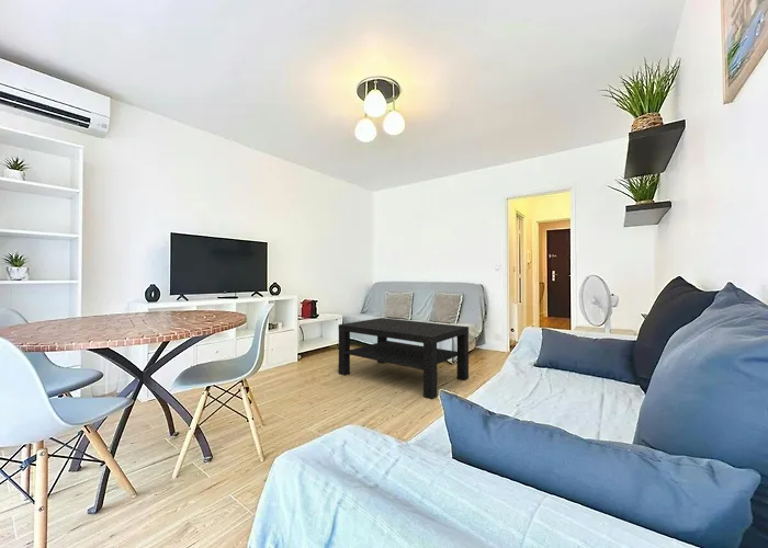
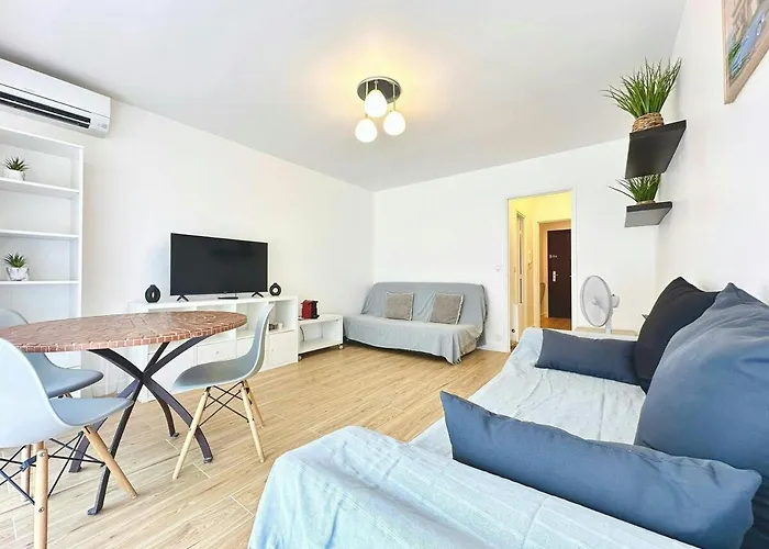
- coffee table (402, 351)
